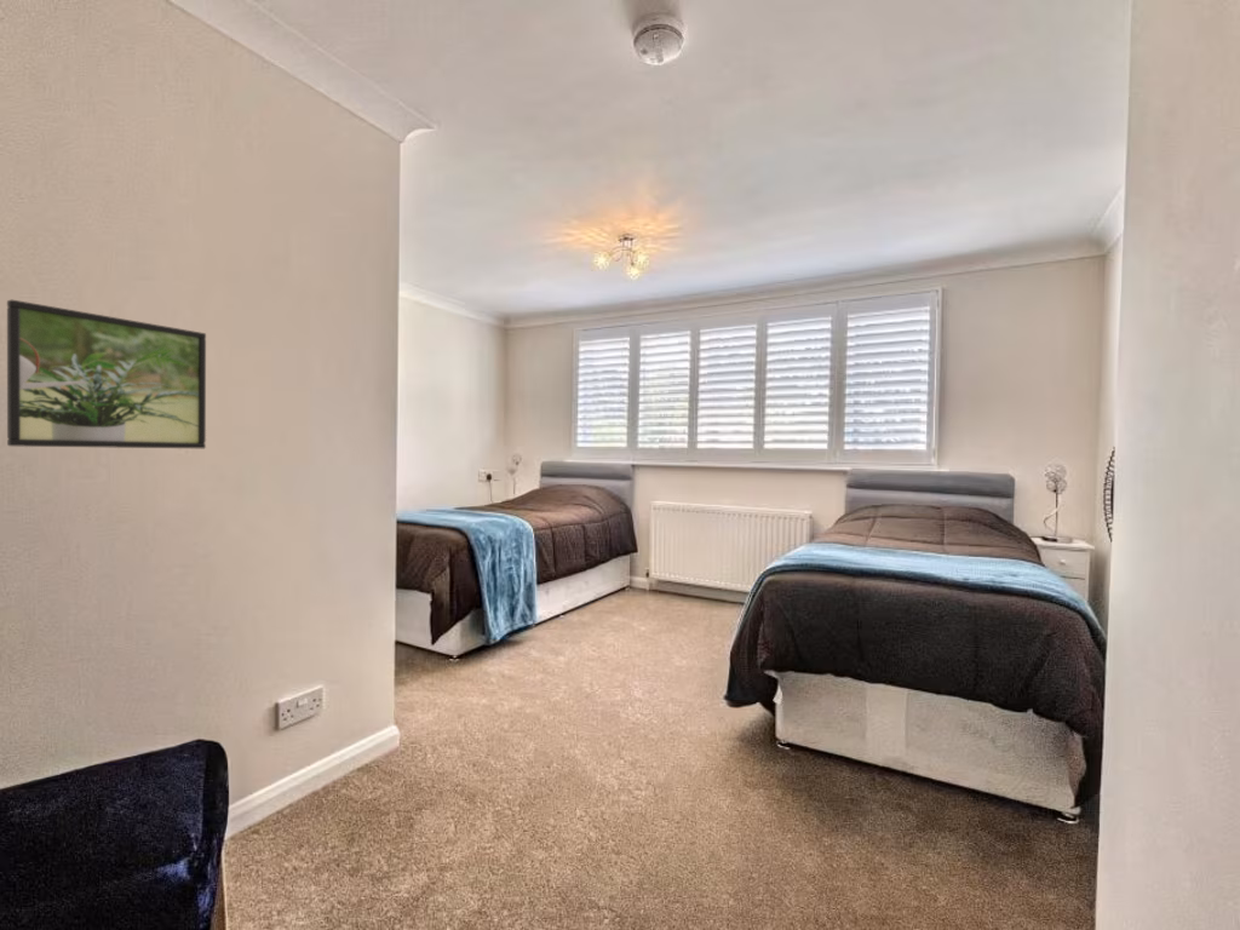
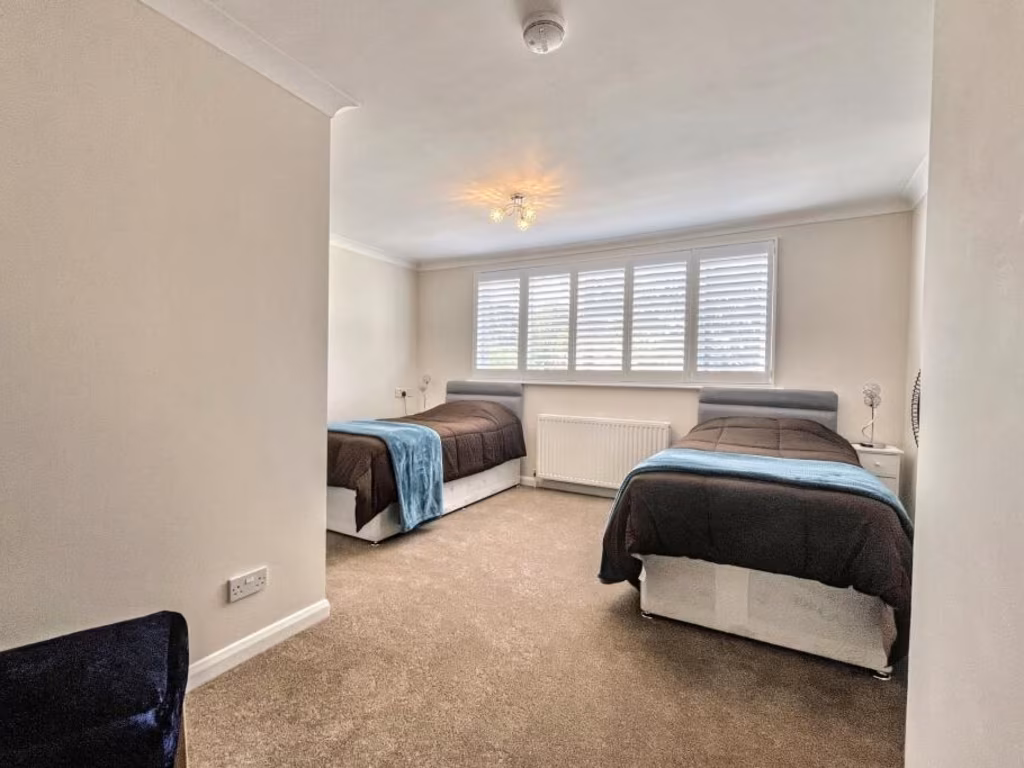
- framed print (117, 383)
